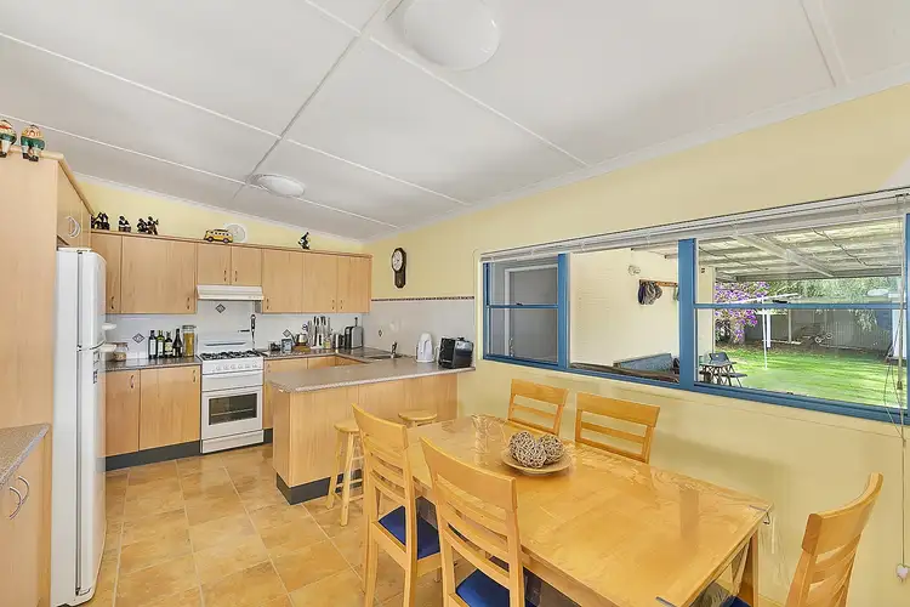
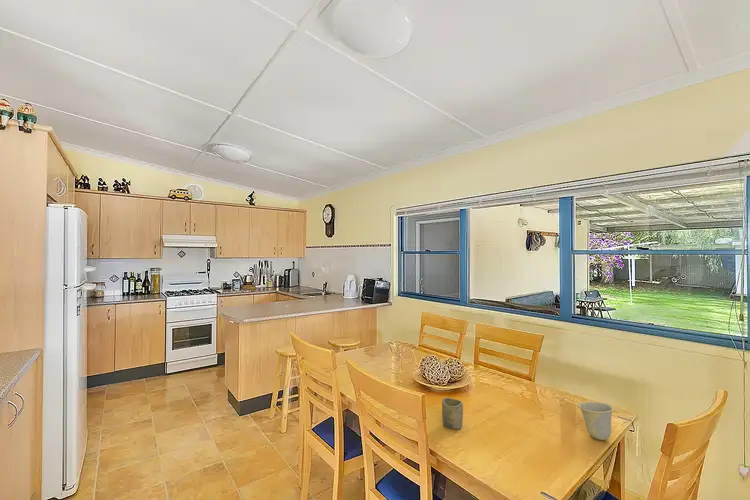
+ cup (595, 420)
+ cup (452, 413)
